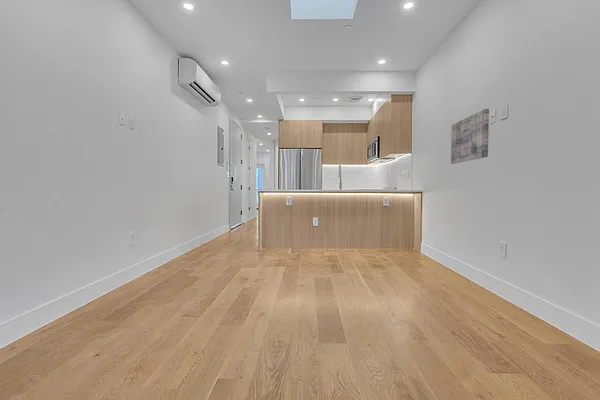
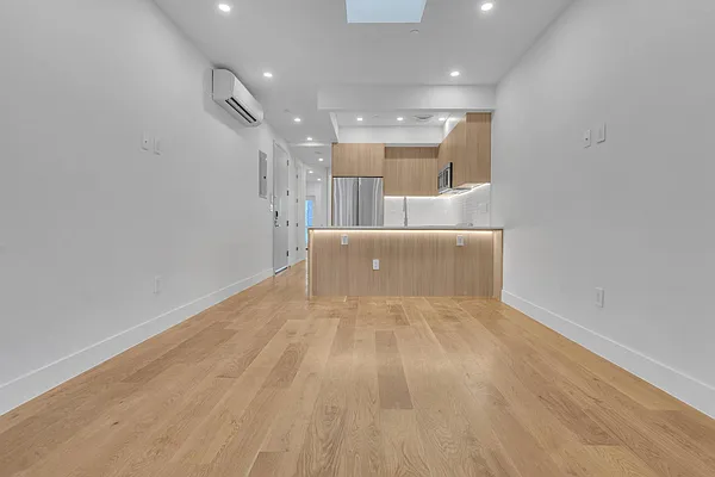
- wall art (467, 139)
